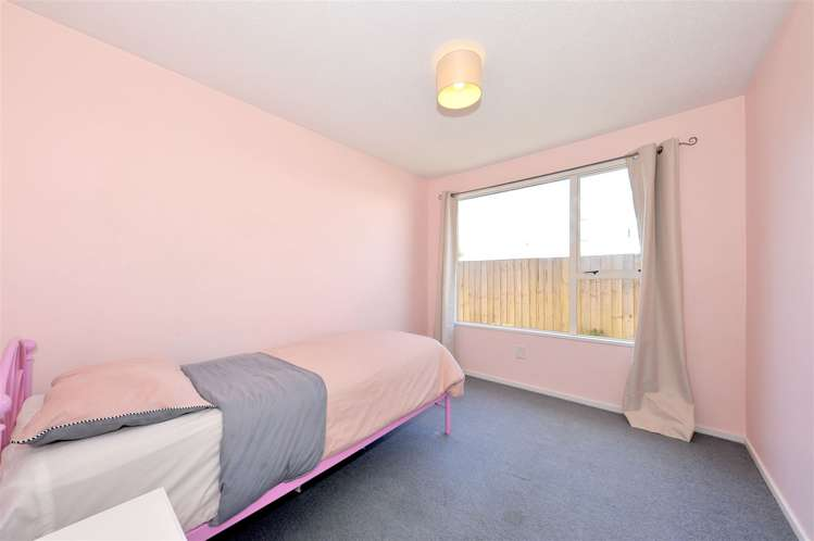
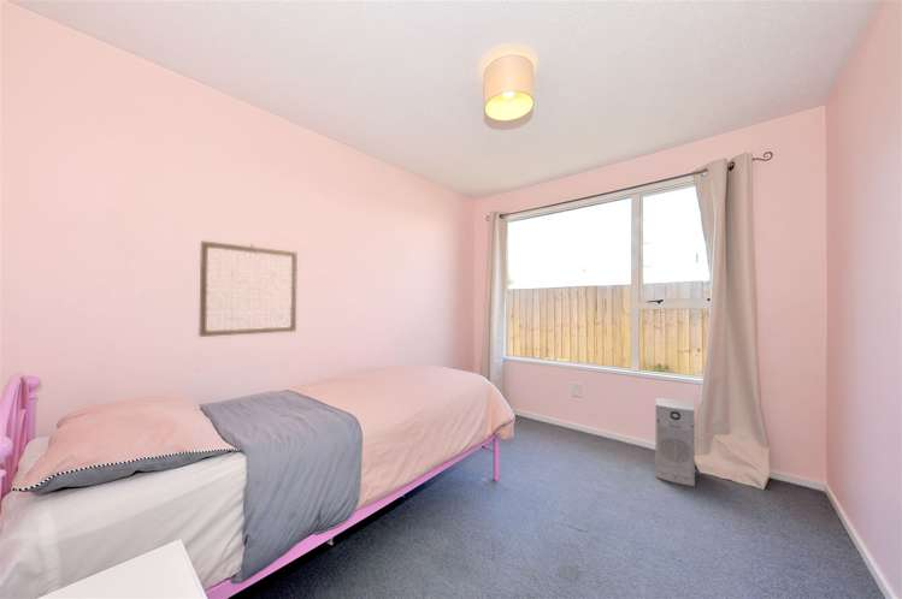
+ wall art (253, 287)
+ air purifier (673, 438)
